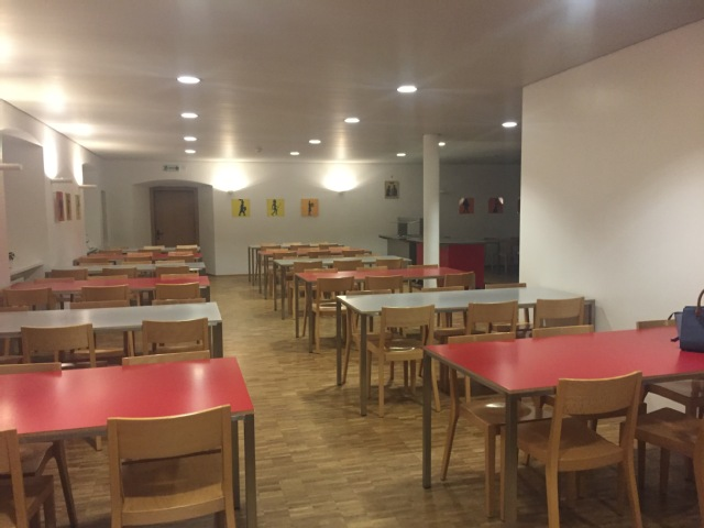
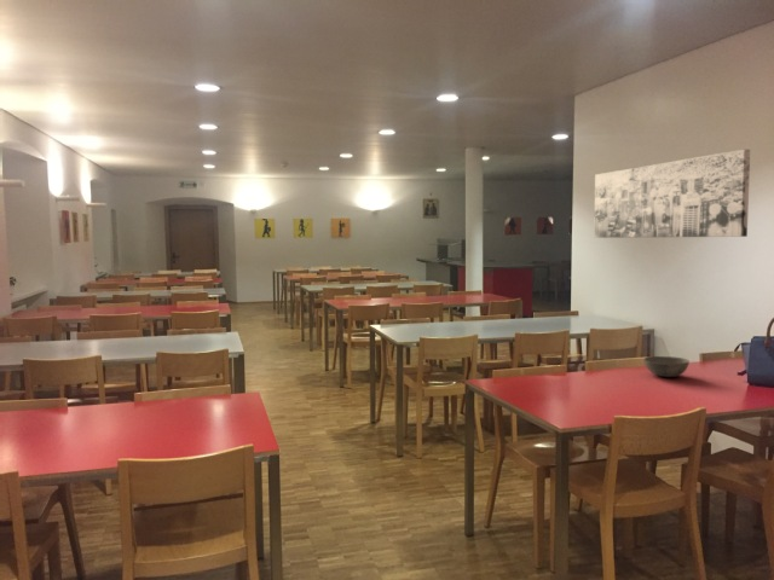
+ bowl (665, 367)
+ wall art (659, 201)
